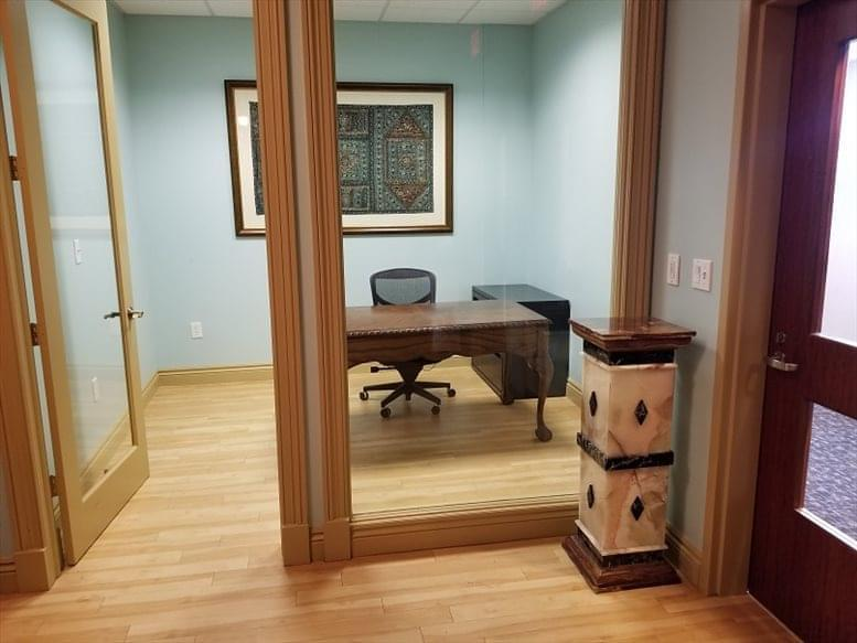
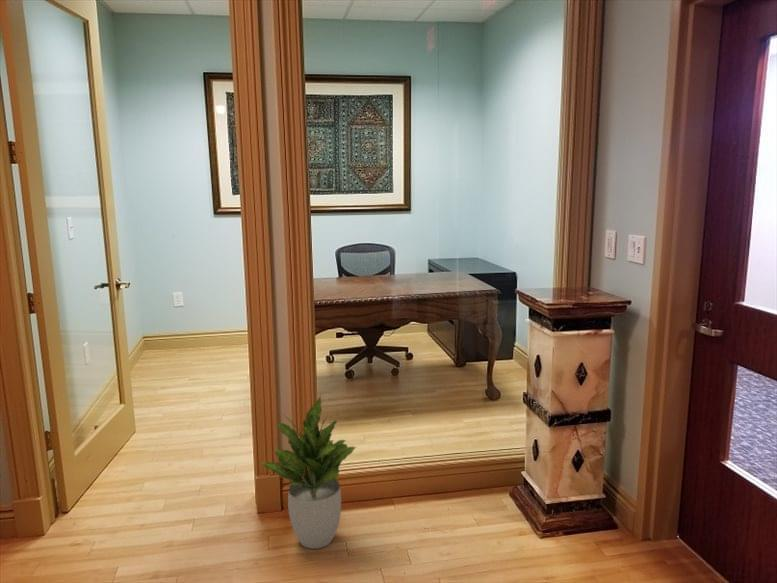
+ potted plant (311, 472)
